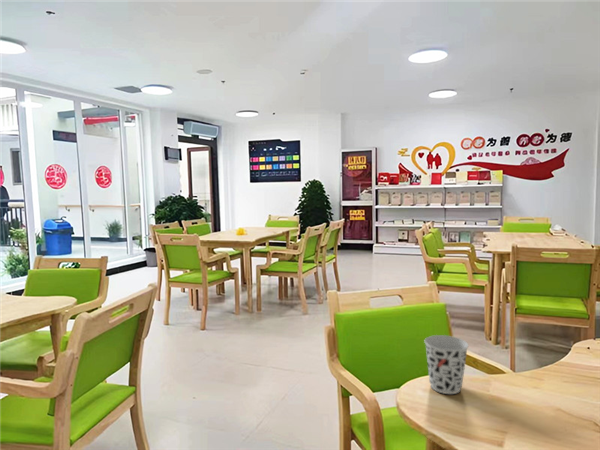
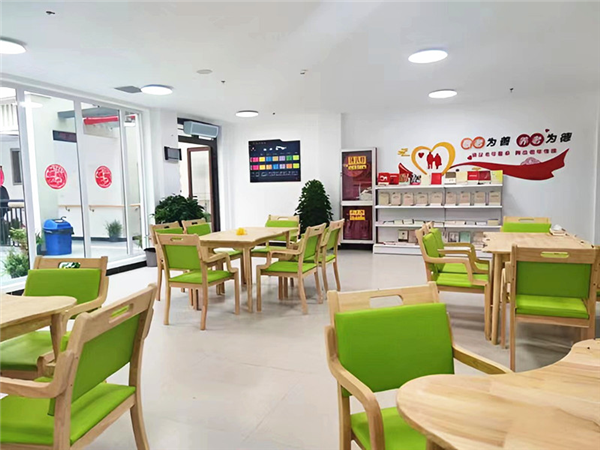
- cup (445, 364)
